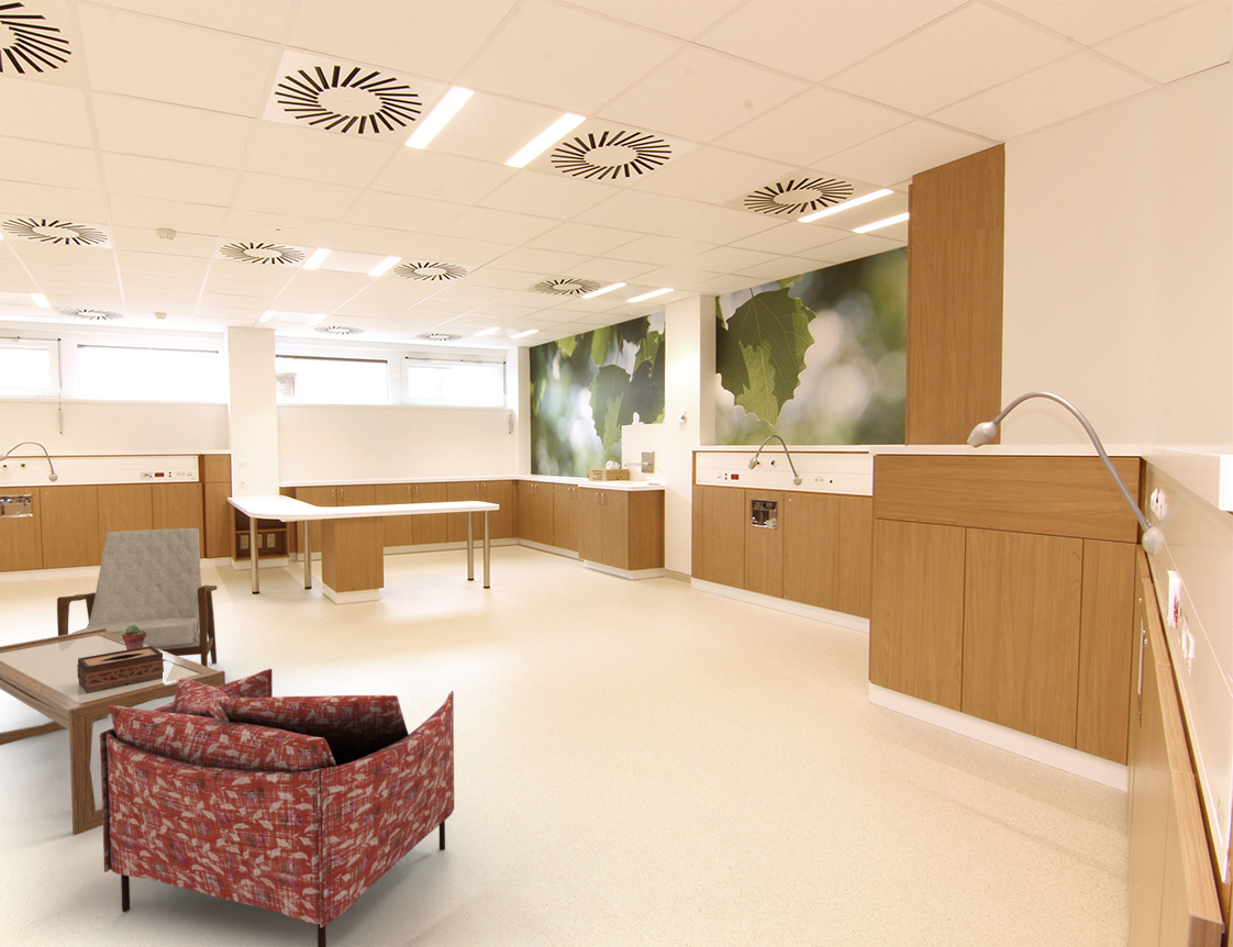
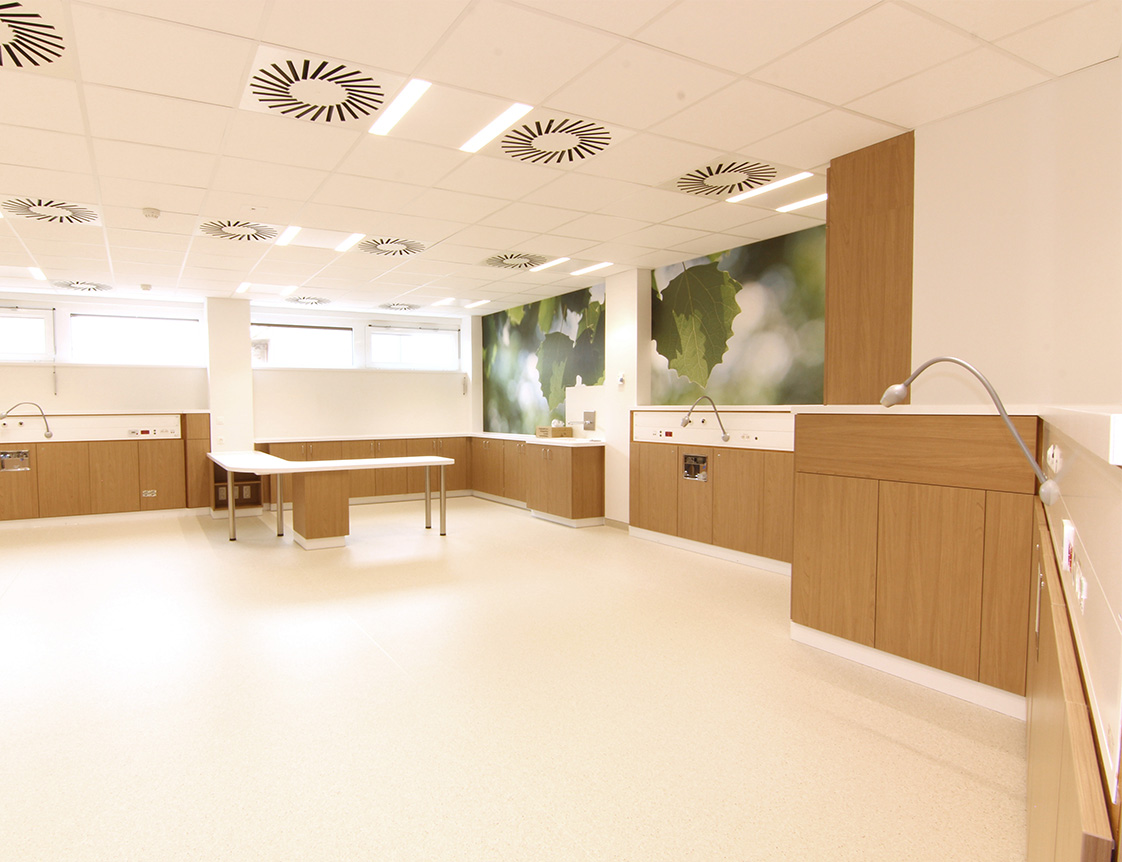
- coffee table (91, 713)
- armchair (145, 609)
- potted succulent (134, 635)
- armchair (282, 780)
- tissue box (121, 665)
